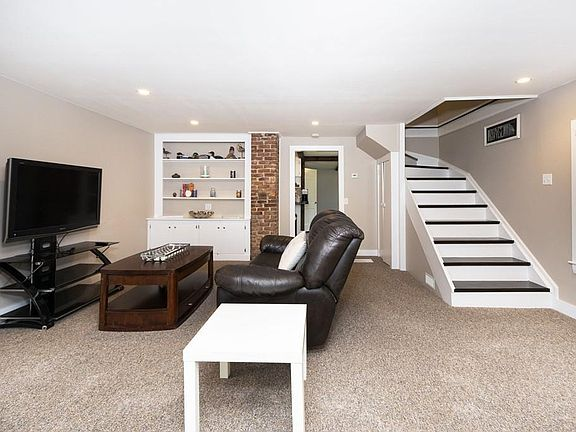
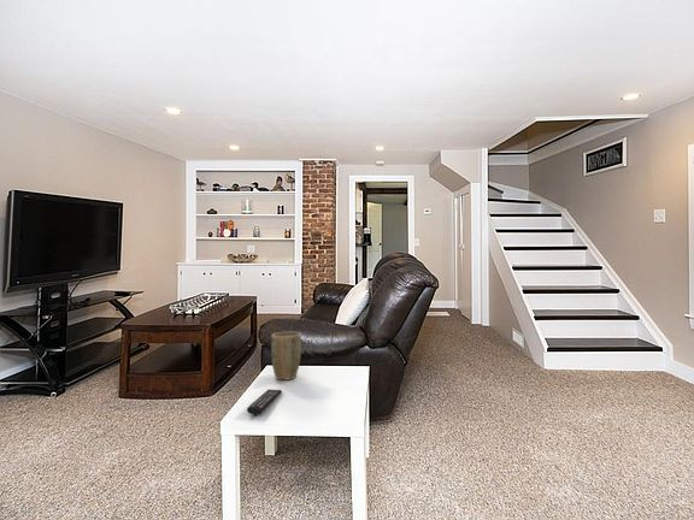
+ plant pot (286, 355)
+ remote control (265, 400)
